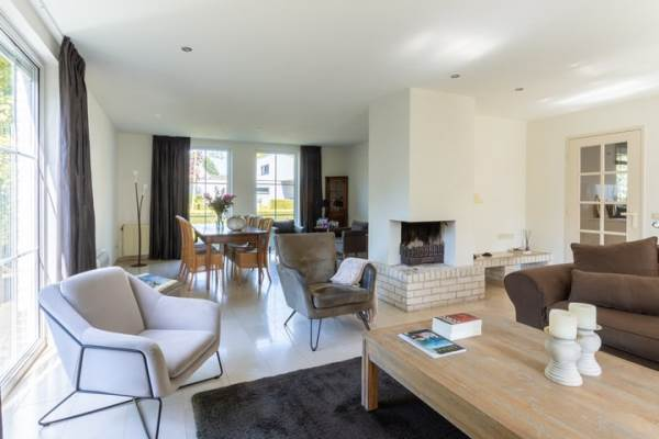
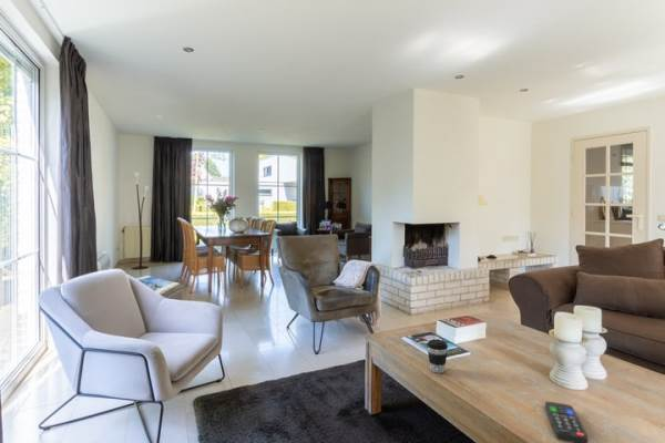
+ remote control (564, 420)
+ coffee cup (437, 356)
